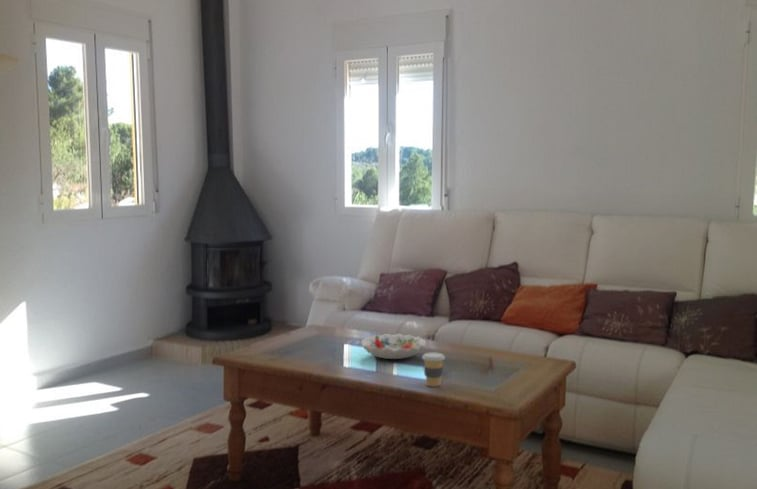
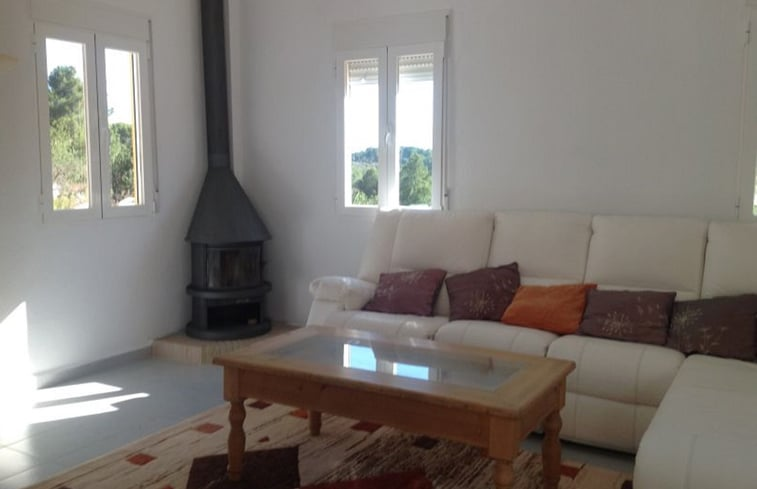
- decorative bowl (393, 348)
- coffee cup (433, 369)
